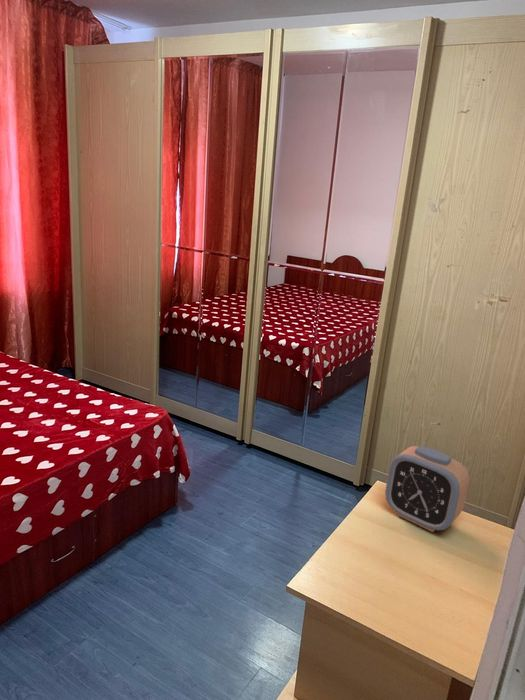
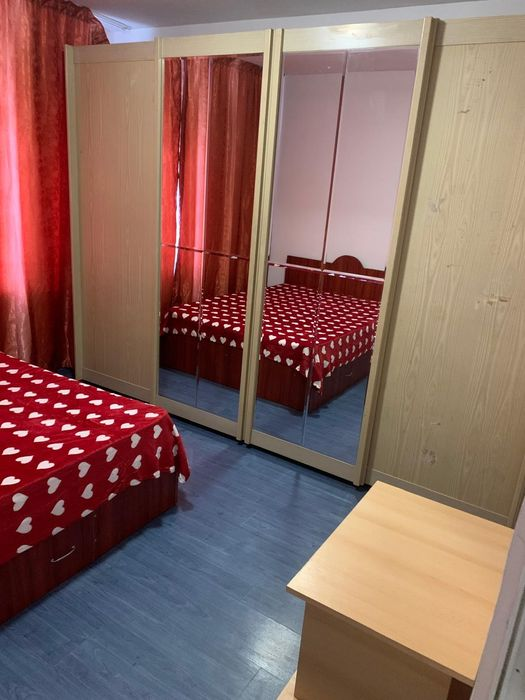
- alarm clock (425, 486)
